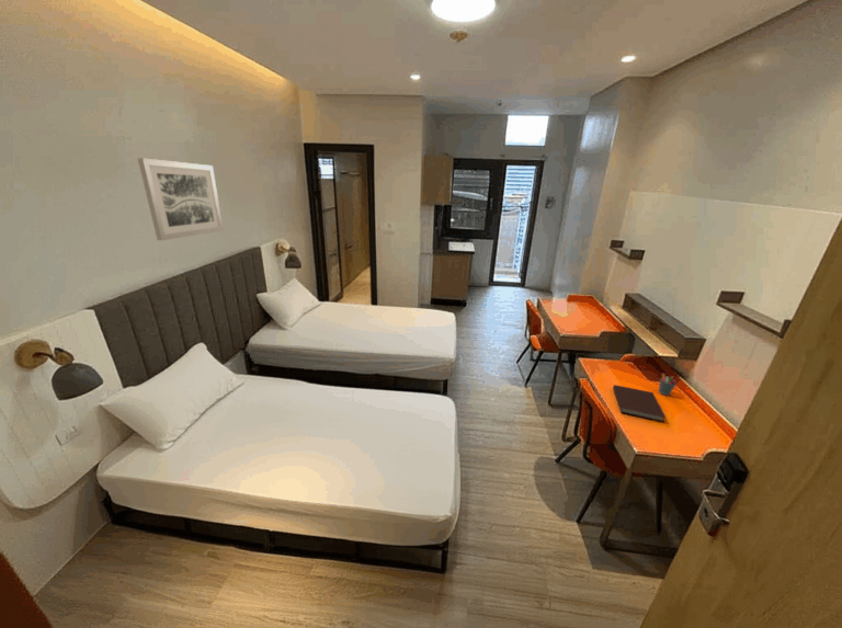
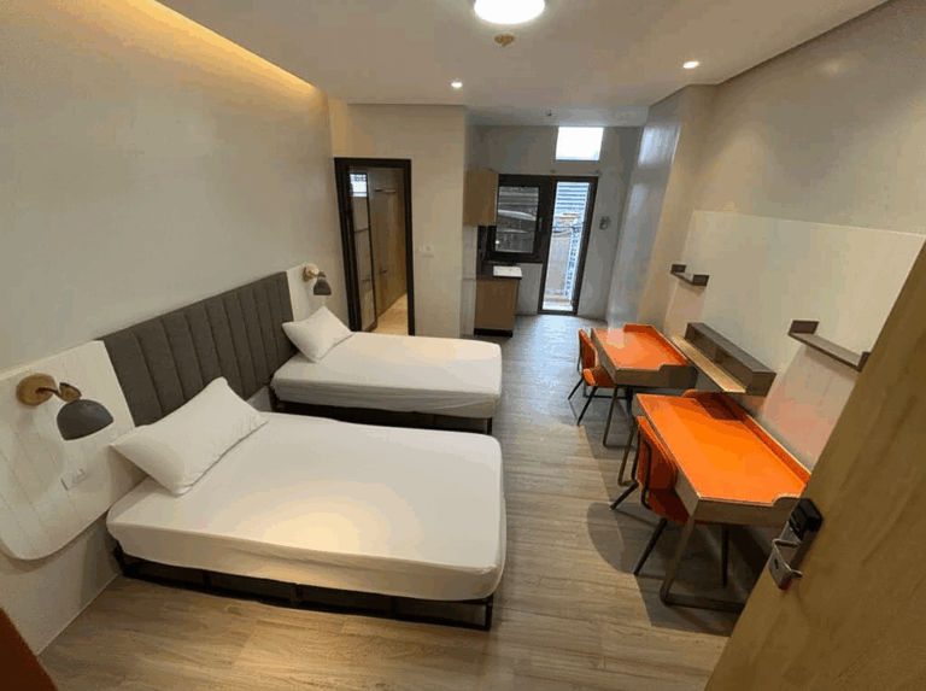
- wall art (186, 199)
- pen holder (667, 384)
- notebook (637, 402)
